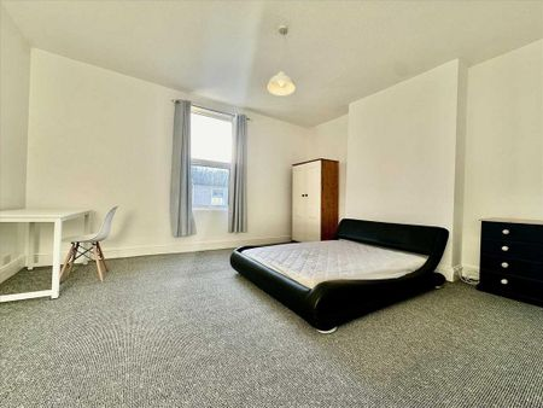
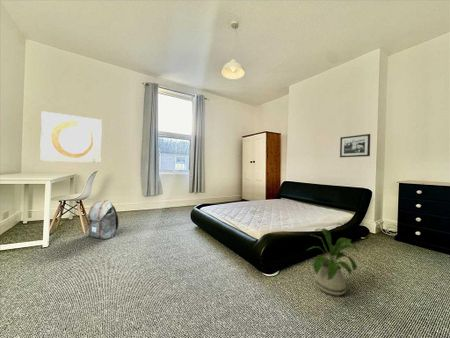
+ backpack (103, 217)
+ wall art (73, 139)
+ picture frame (354, 146)
+ house plant (337, 257)
